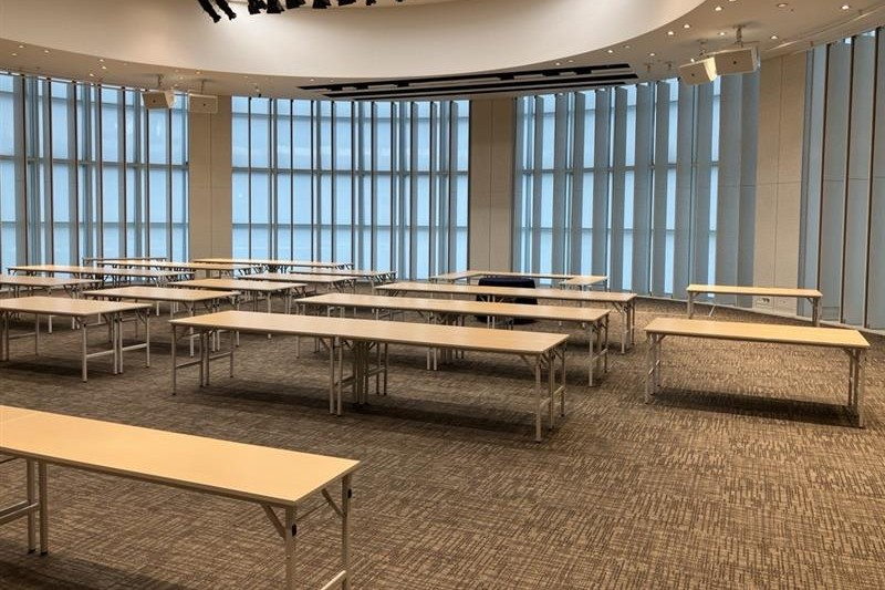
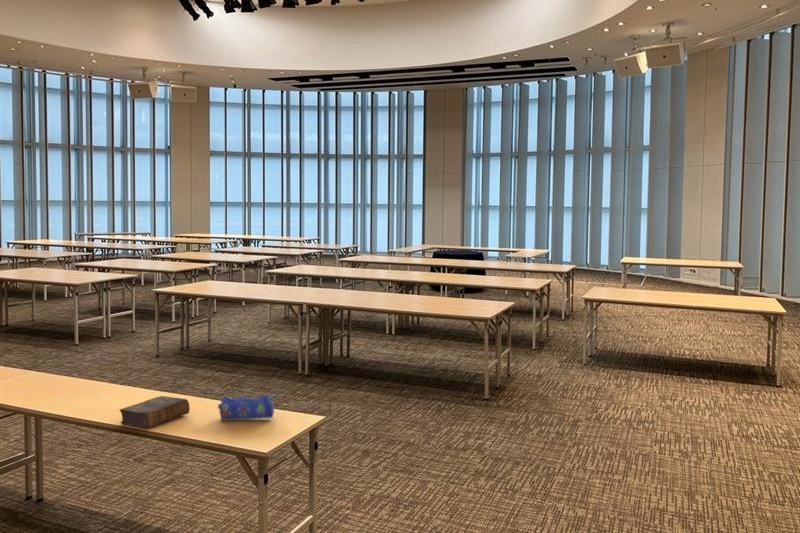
+ pencil case (246, 407)
+ book (155, 411)
